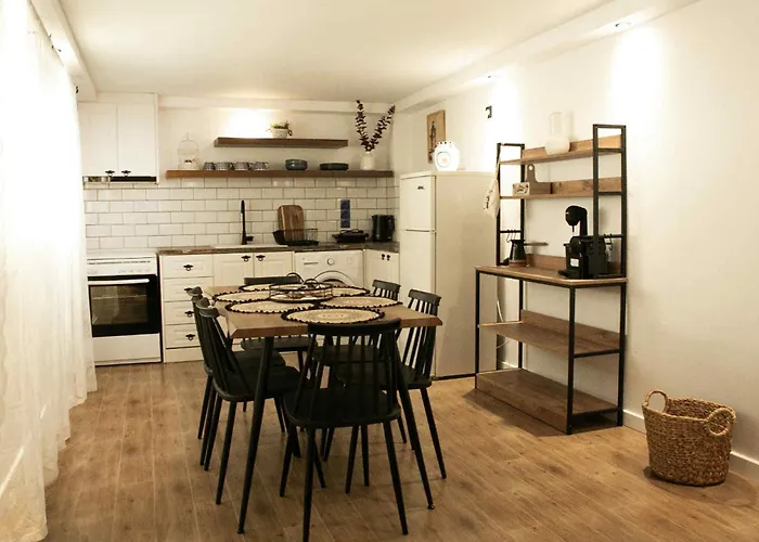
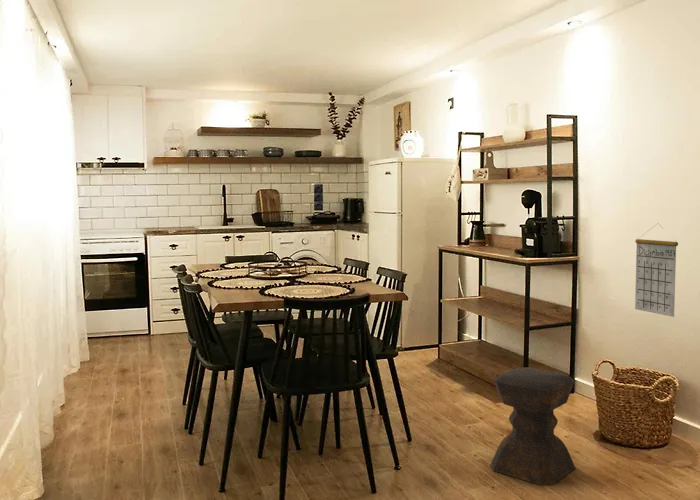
+ calendar (655, 268)
+ stool (533, 421)
